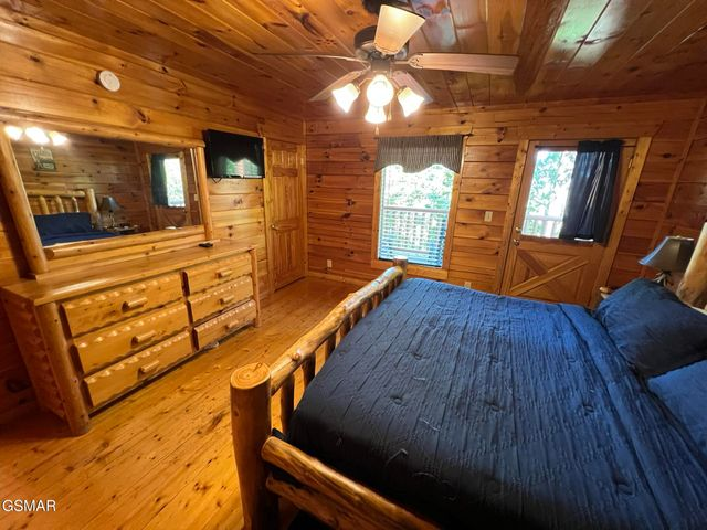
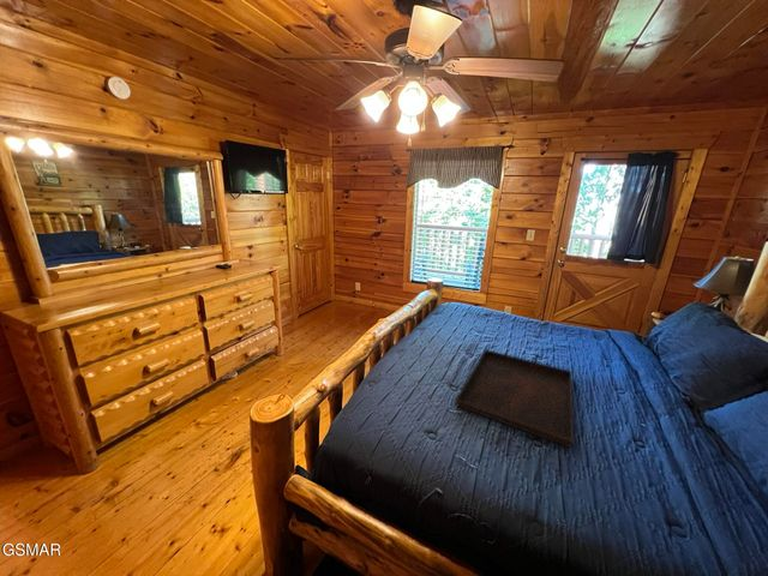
+ serving tray (517, 386)
